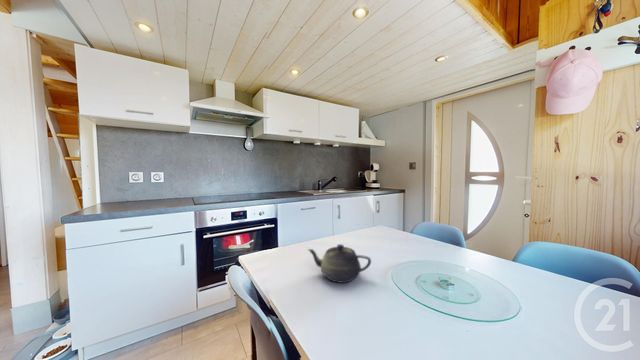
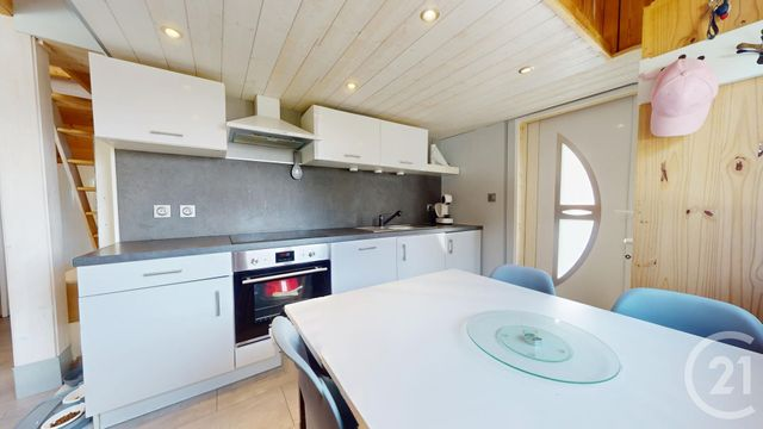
- teapot (338, 260)
